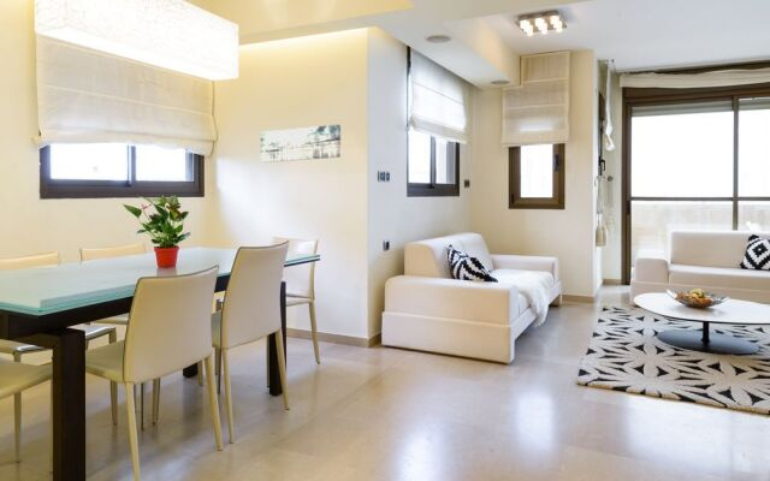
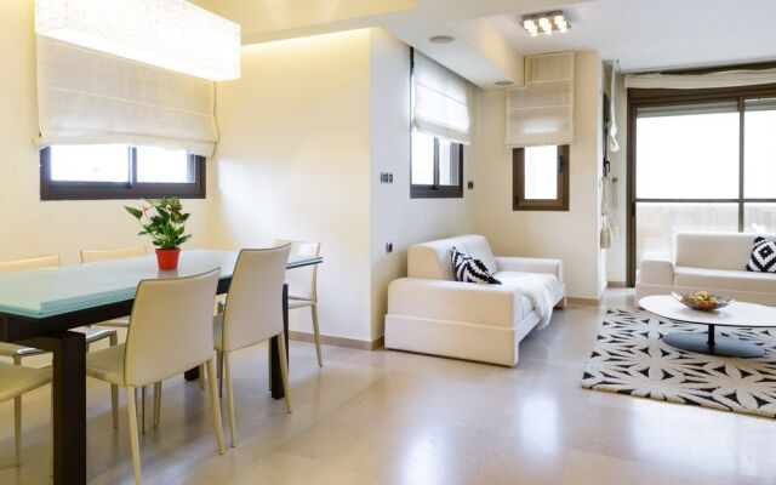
- wall art (298, 143)
